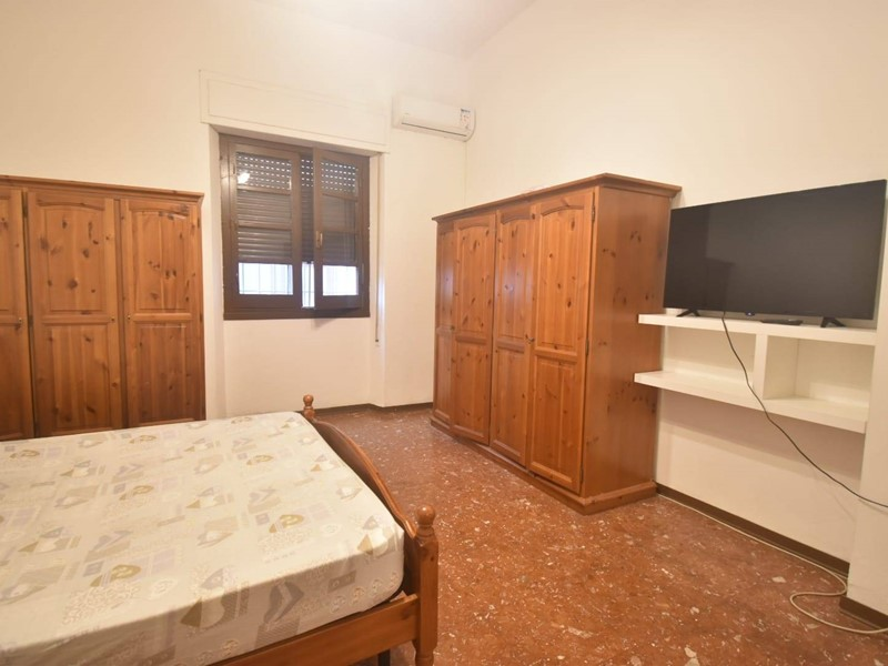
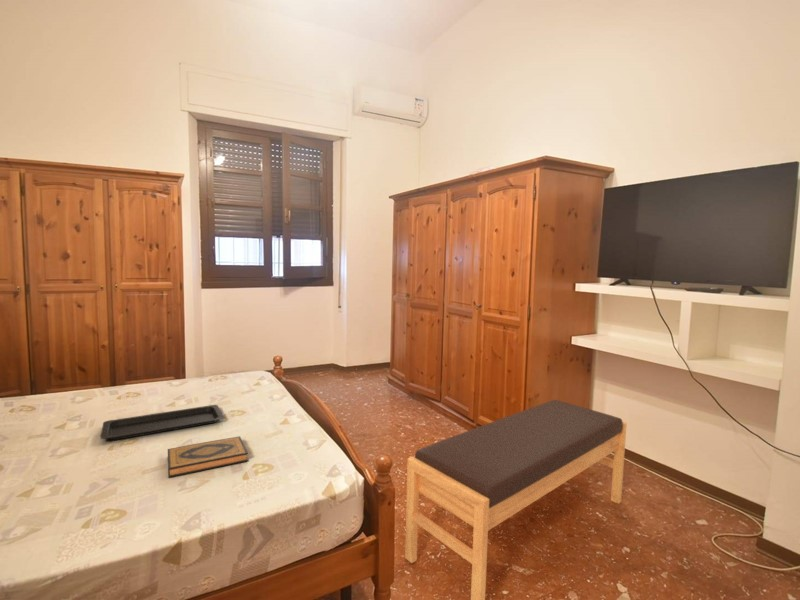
+ serving tray (165, 422)
+ bench (527, 479)
+ hardback book (207, 454)
